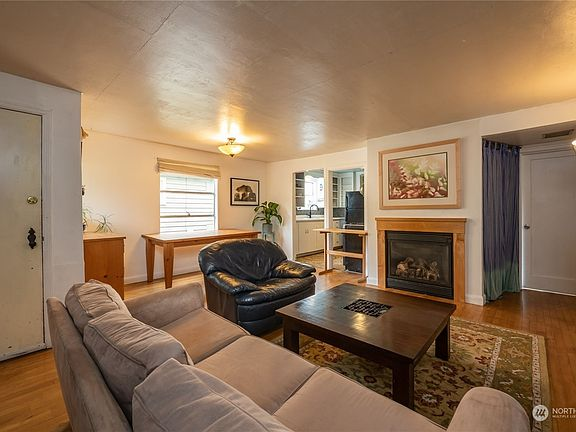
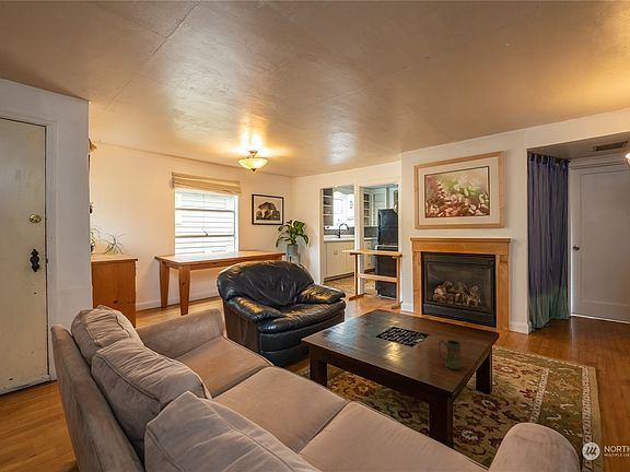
+ mug (450, 353)
